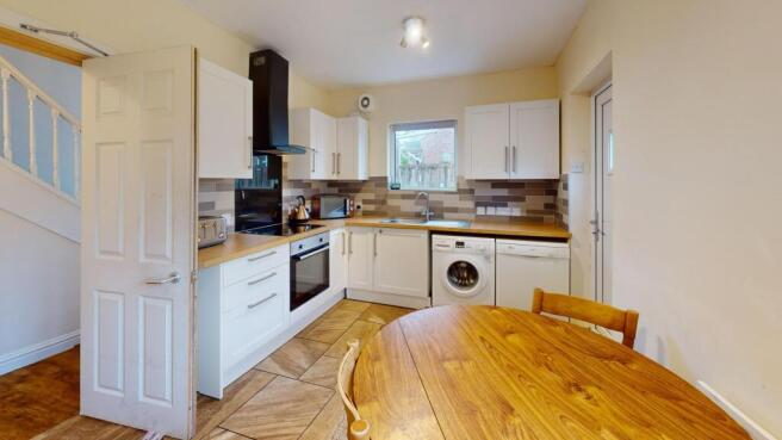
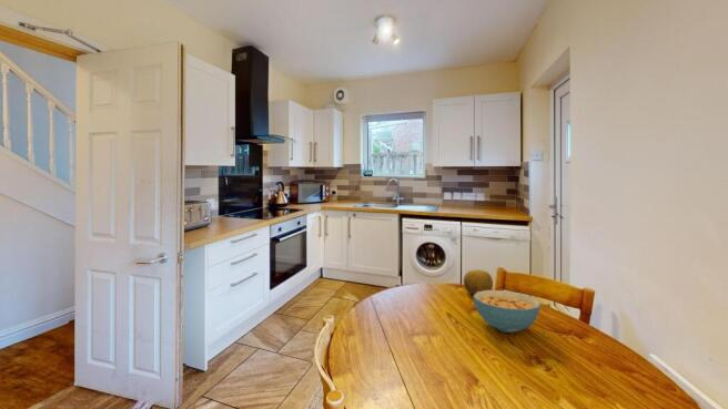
+ fruit (477, 282)
+ cereal bowl (505, 314)
